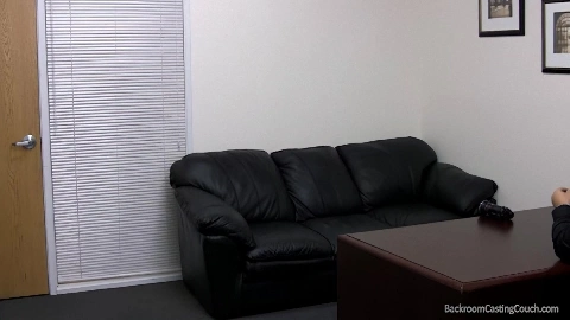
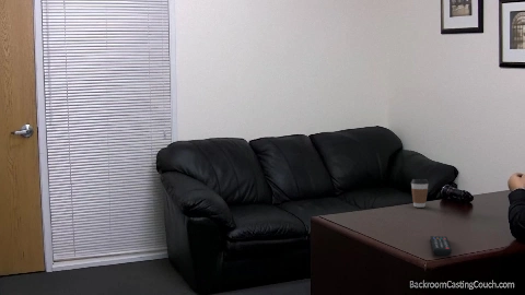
+ coffee cup (419, 192)
+ remote control (440, 245)
